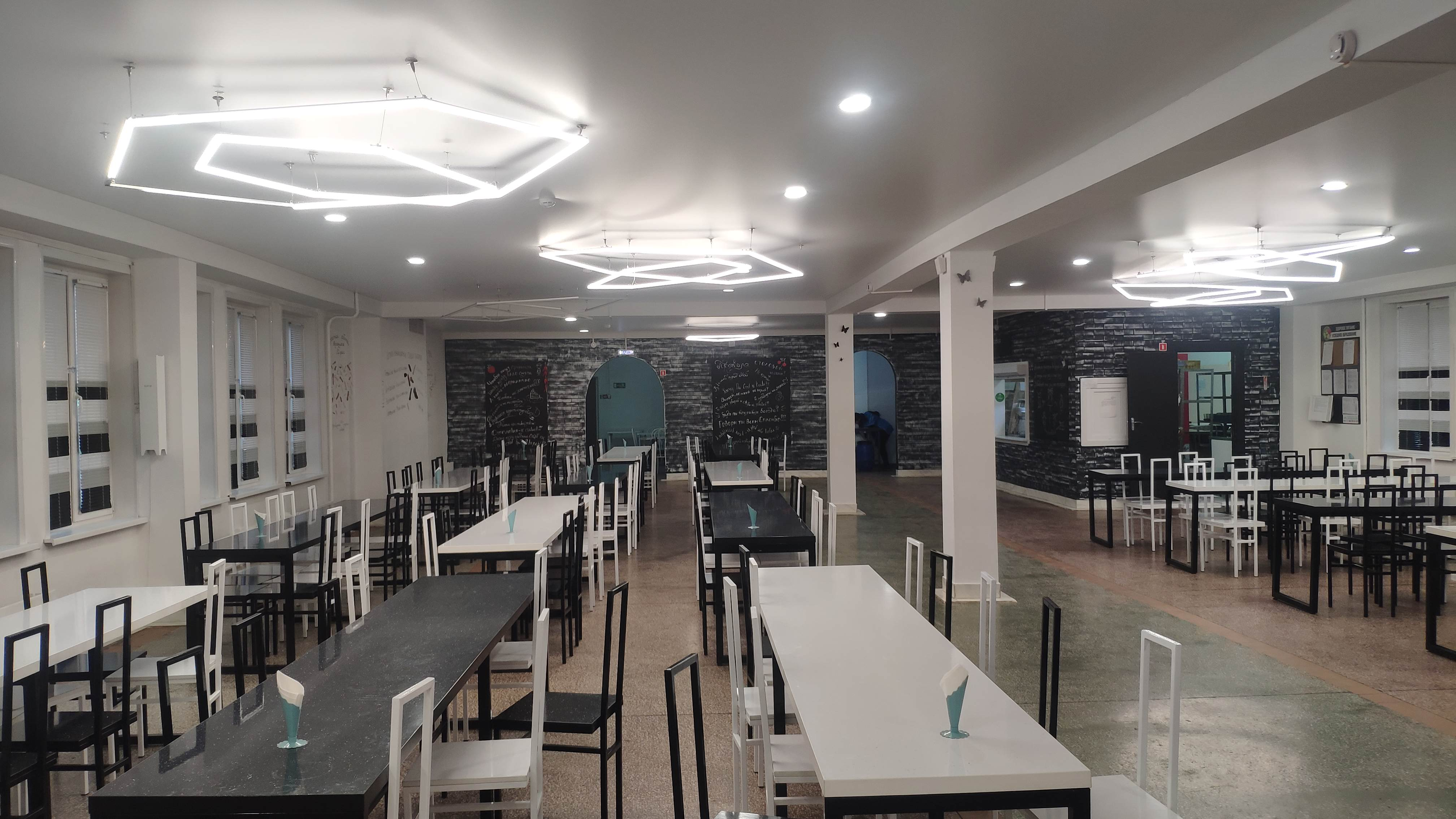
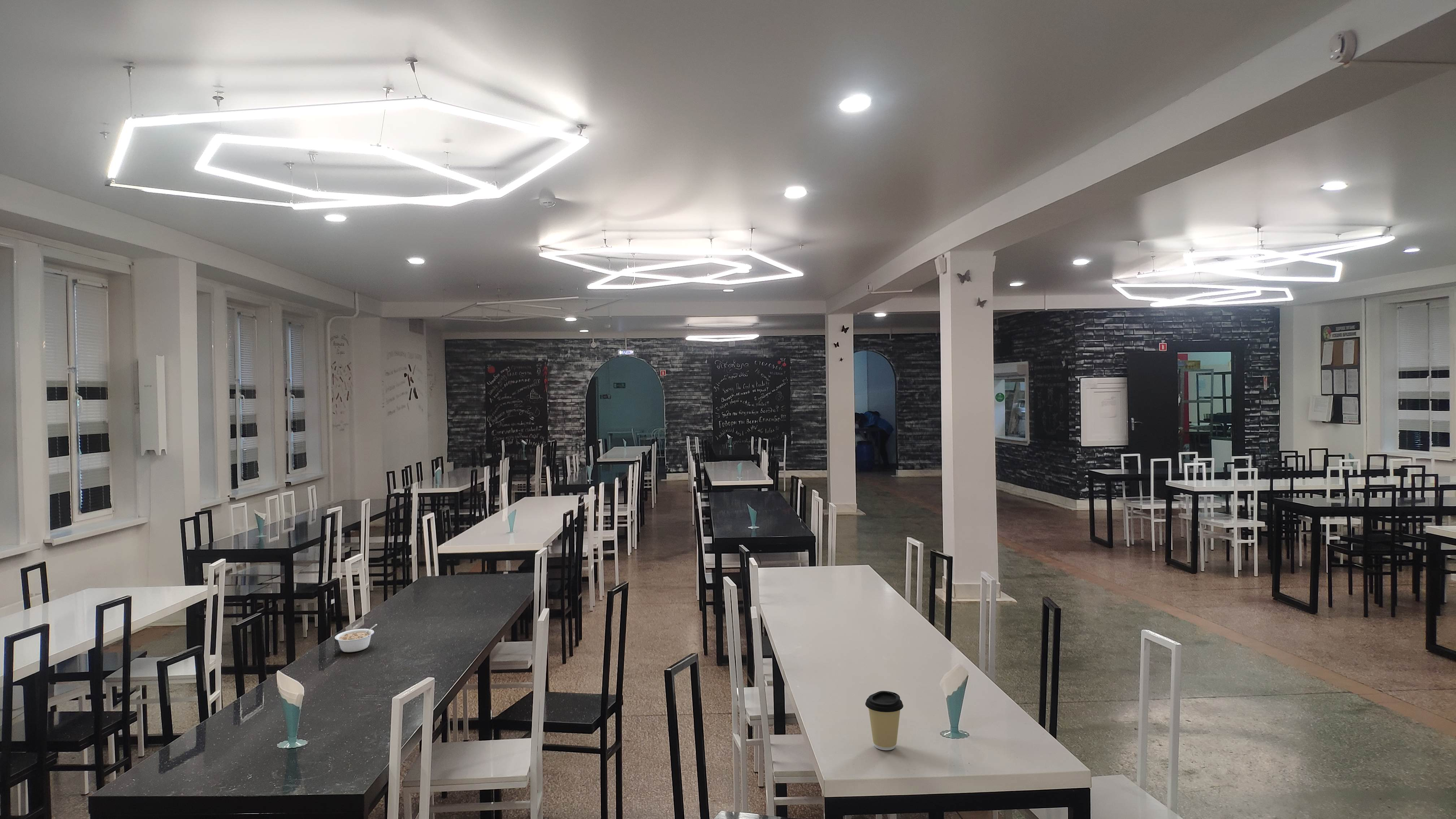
+ coffee cup (884, 721)
+ legume (355, 639)
